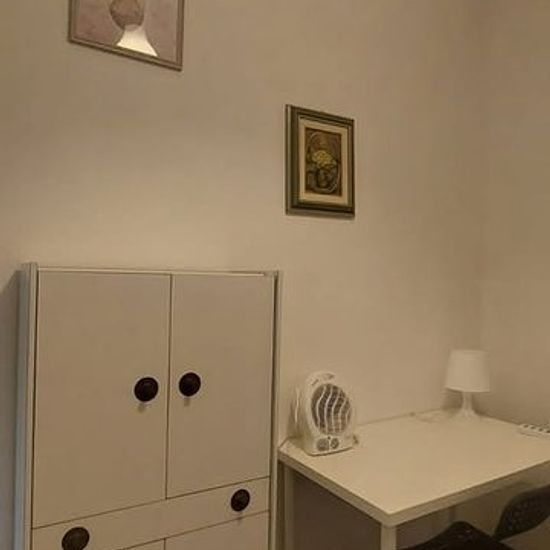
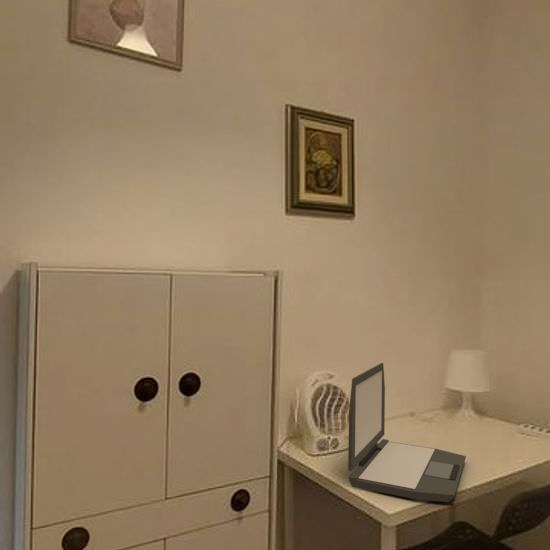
+ laptop (407, 444)
